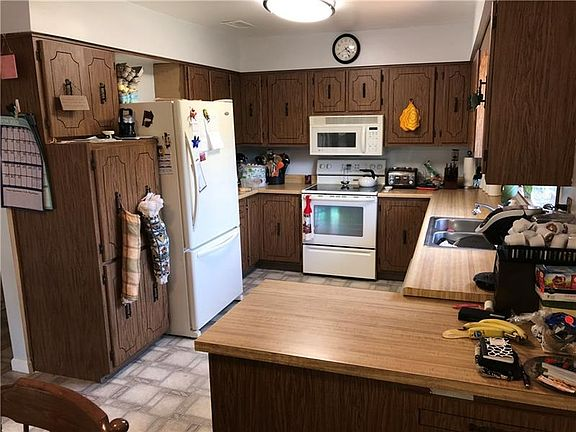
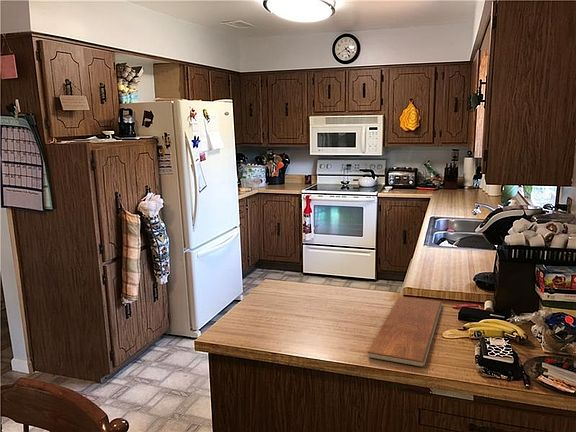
+ chopping board (409, 325)
